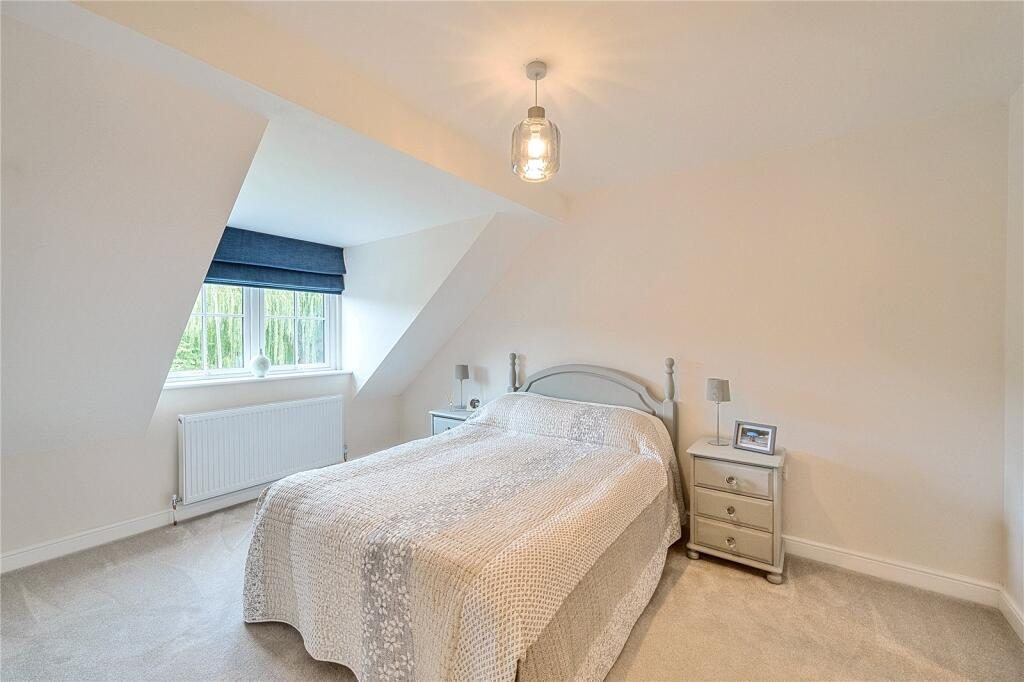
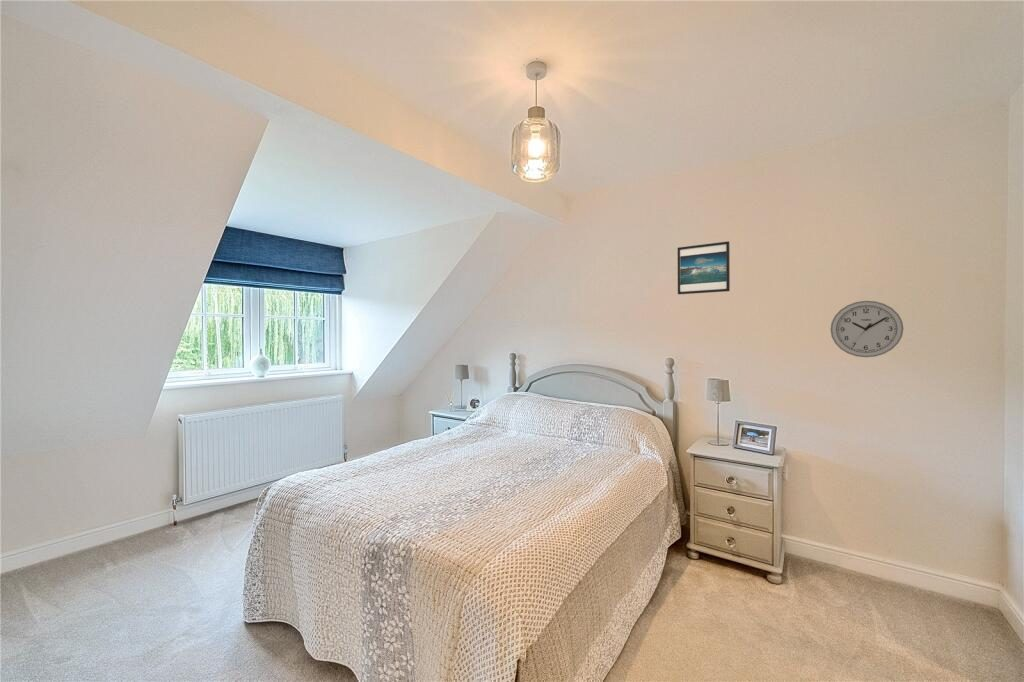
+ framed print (702, 268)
+ wall clock (865, 329)
